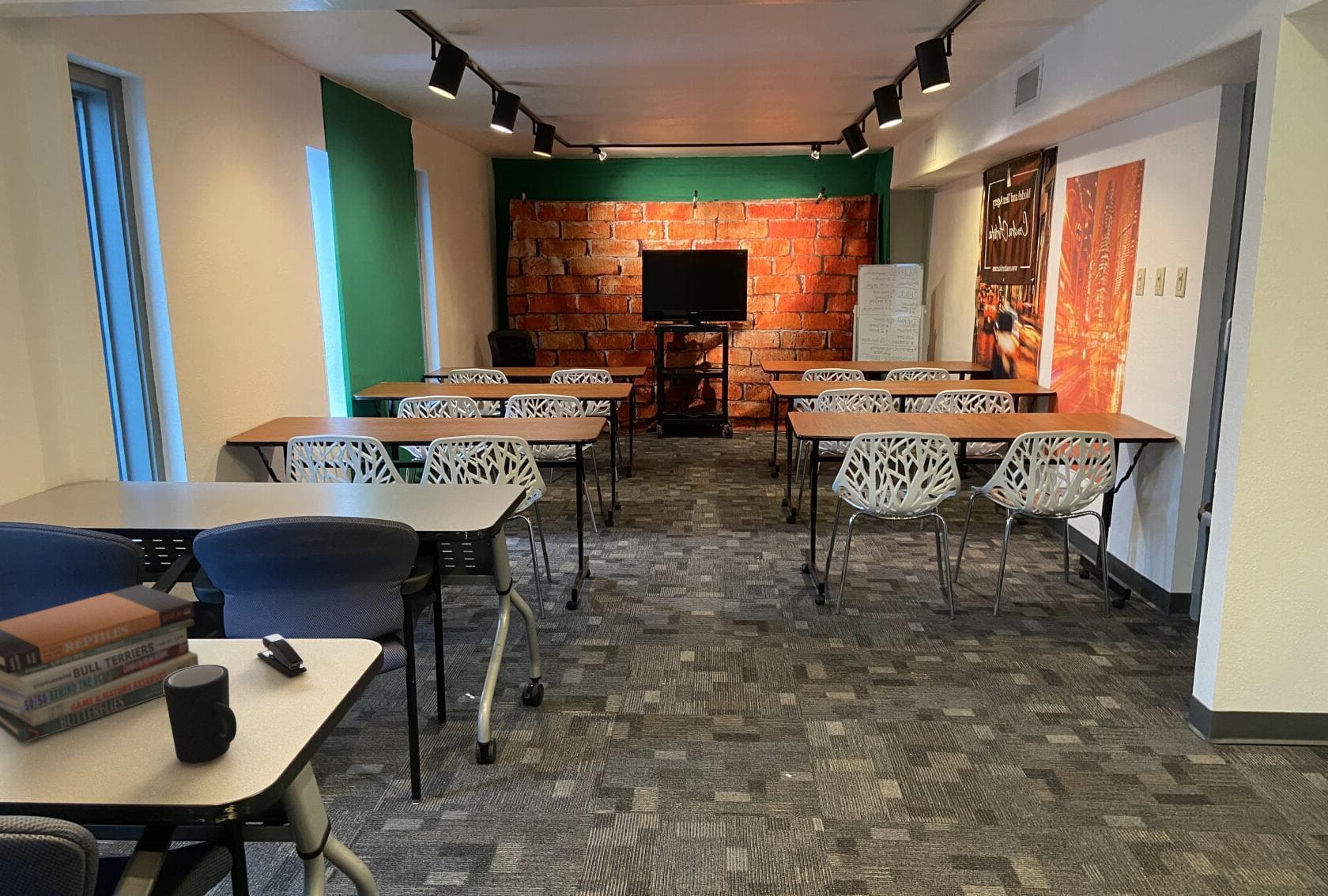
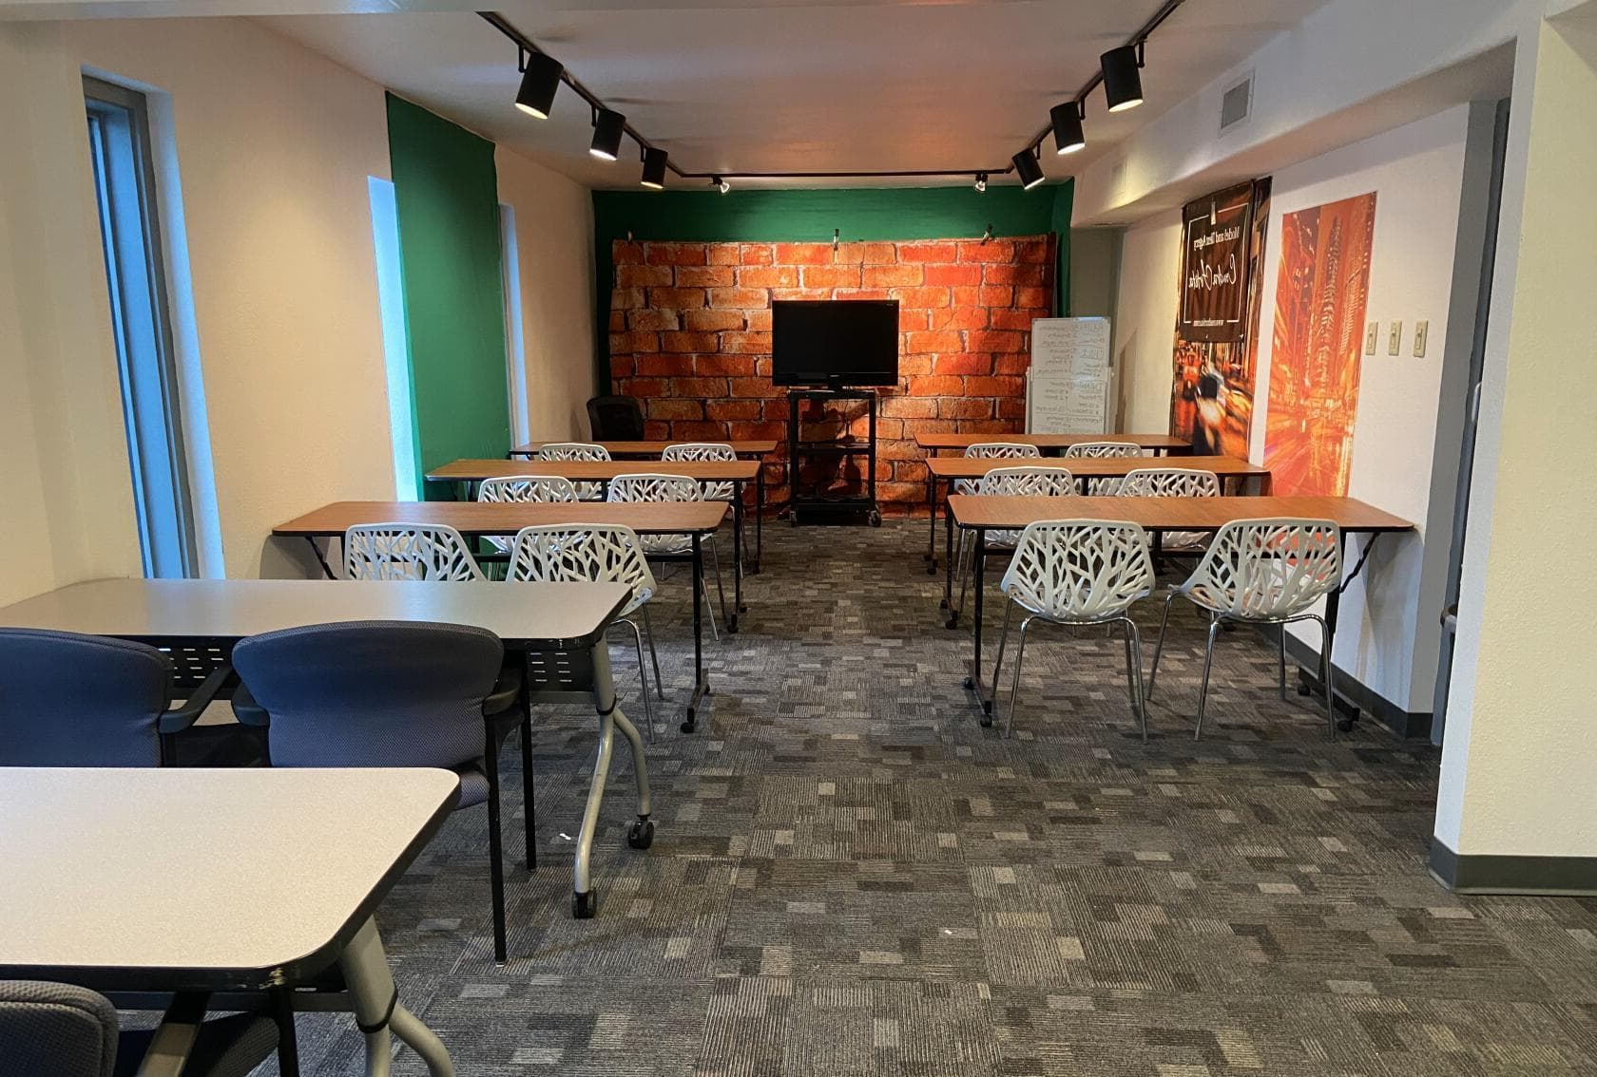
- mug (208, 718)
- book stack (85, 658)
- stapler (281, 652)
